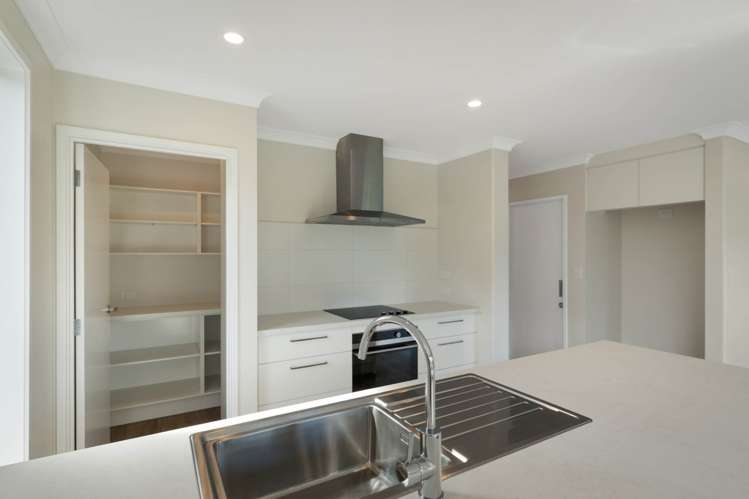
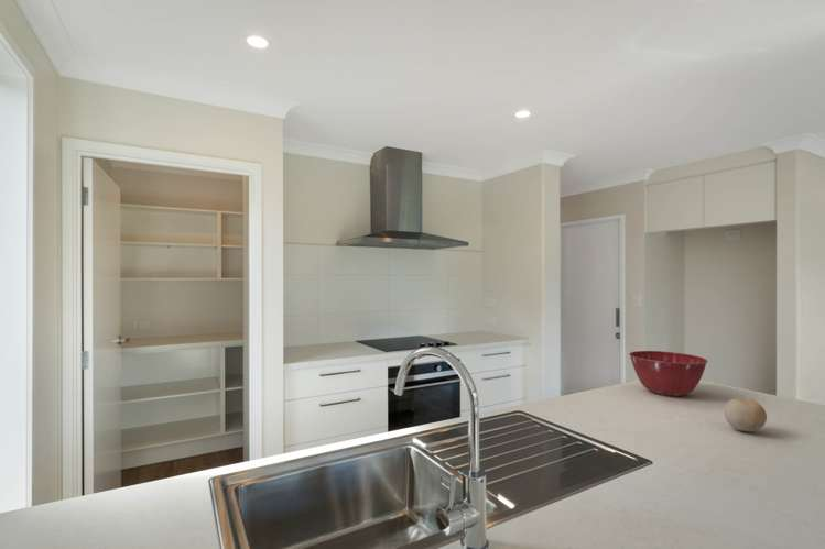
+ mixing bowl (666, 373)
+ fruit (743, 415)
